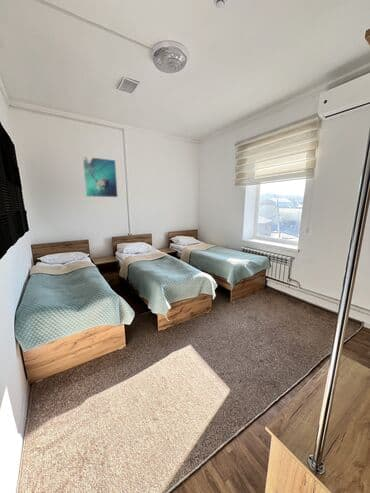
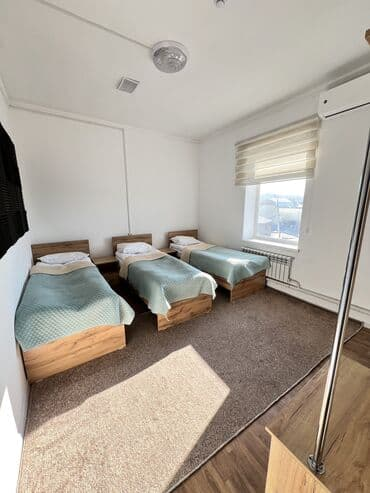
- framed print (101, 178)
